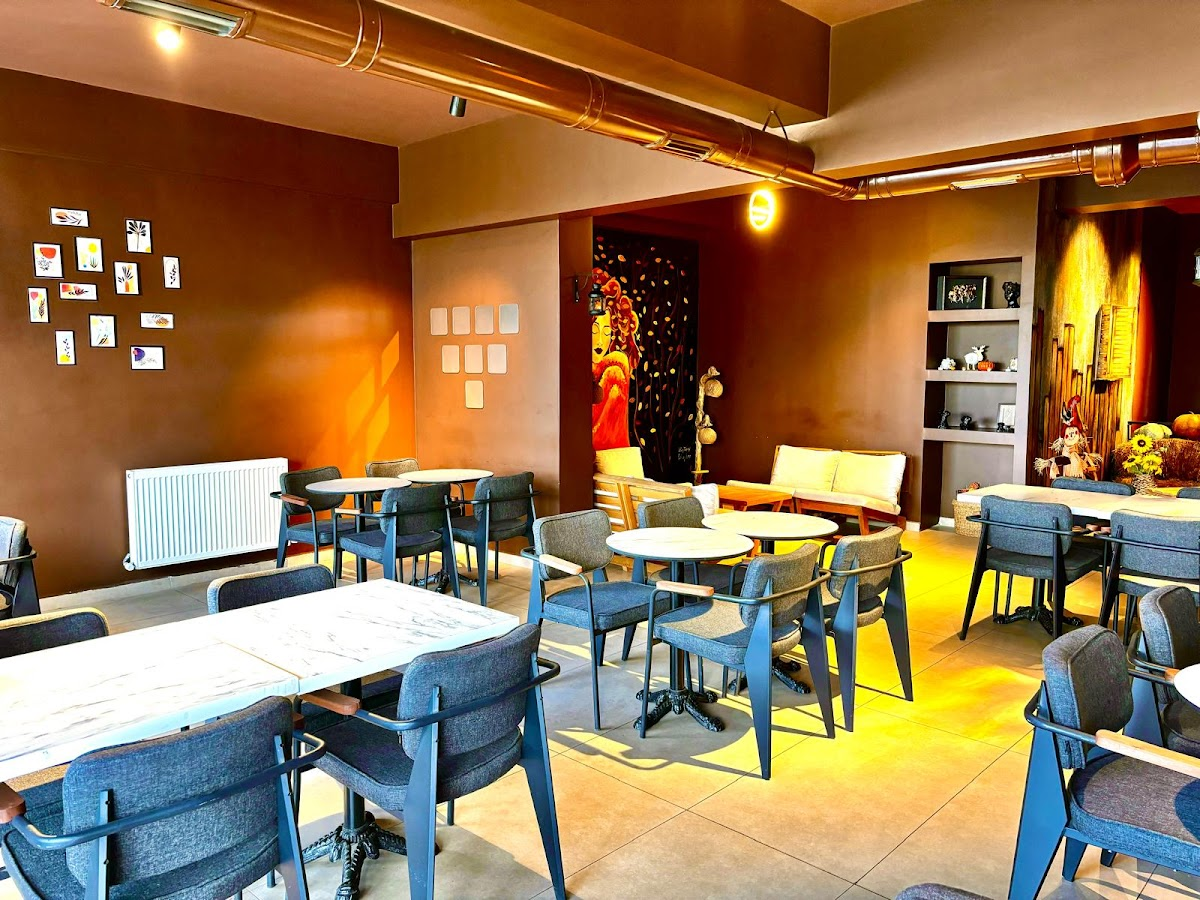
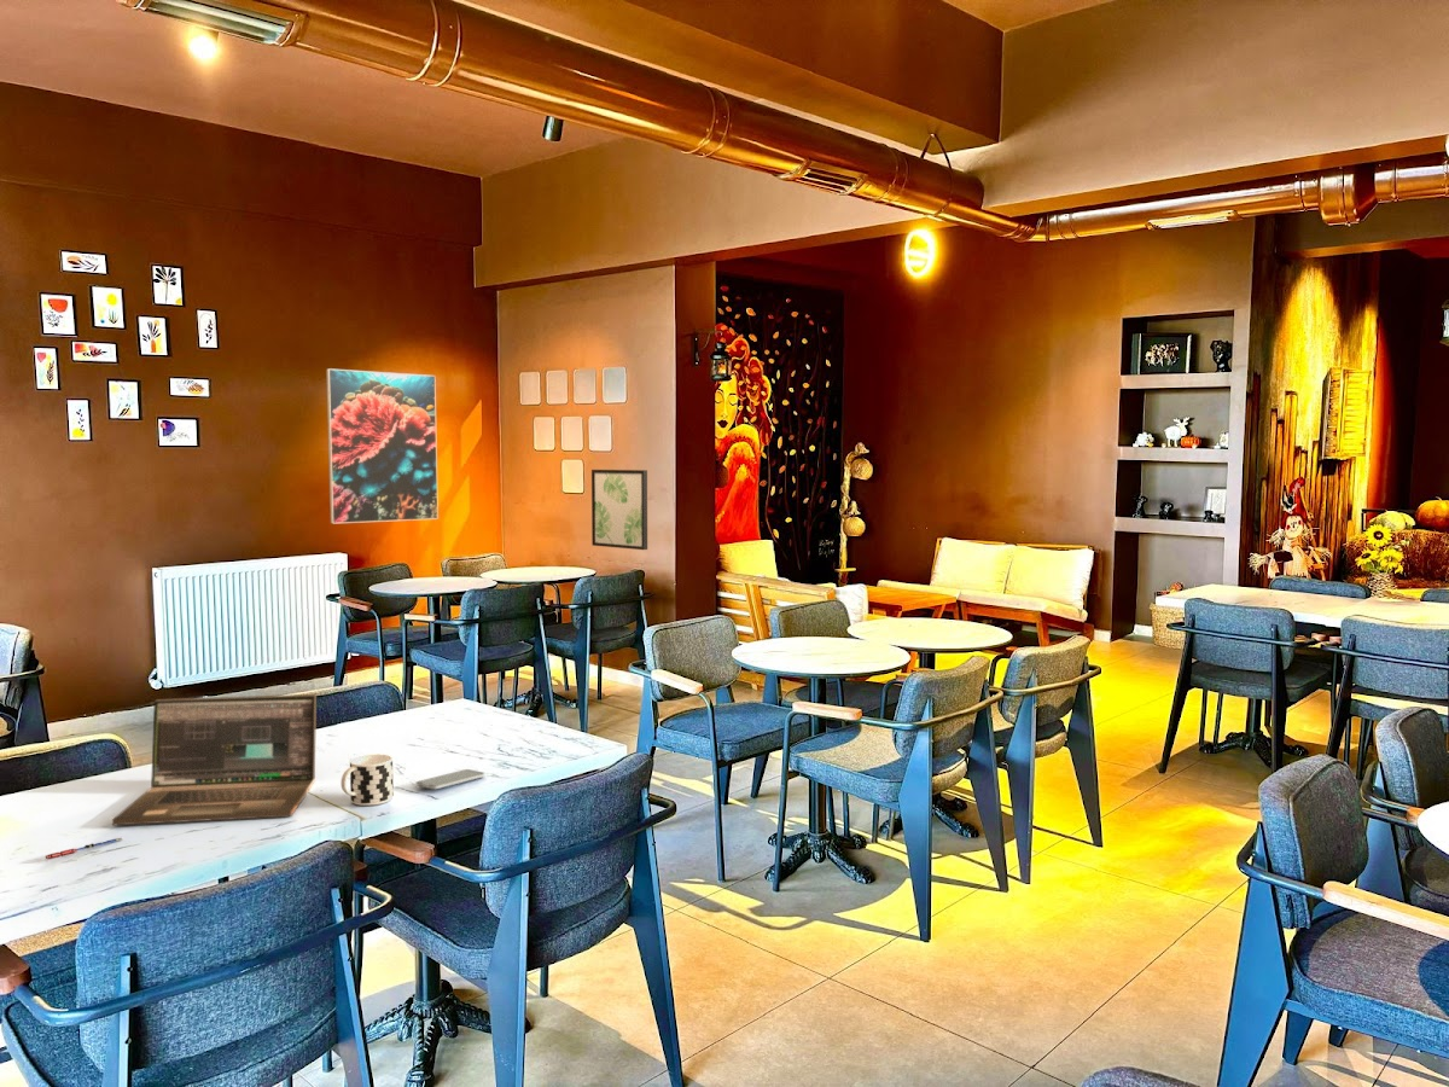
+ laptop (221, 755)
+ smartphone (450, 778)
+ pen (85, 847)
+ wall art (618, 508)
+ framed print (384, 447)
+ cup (366, 780)
